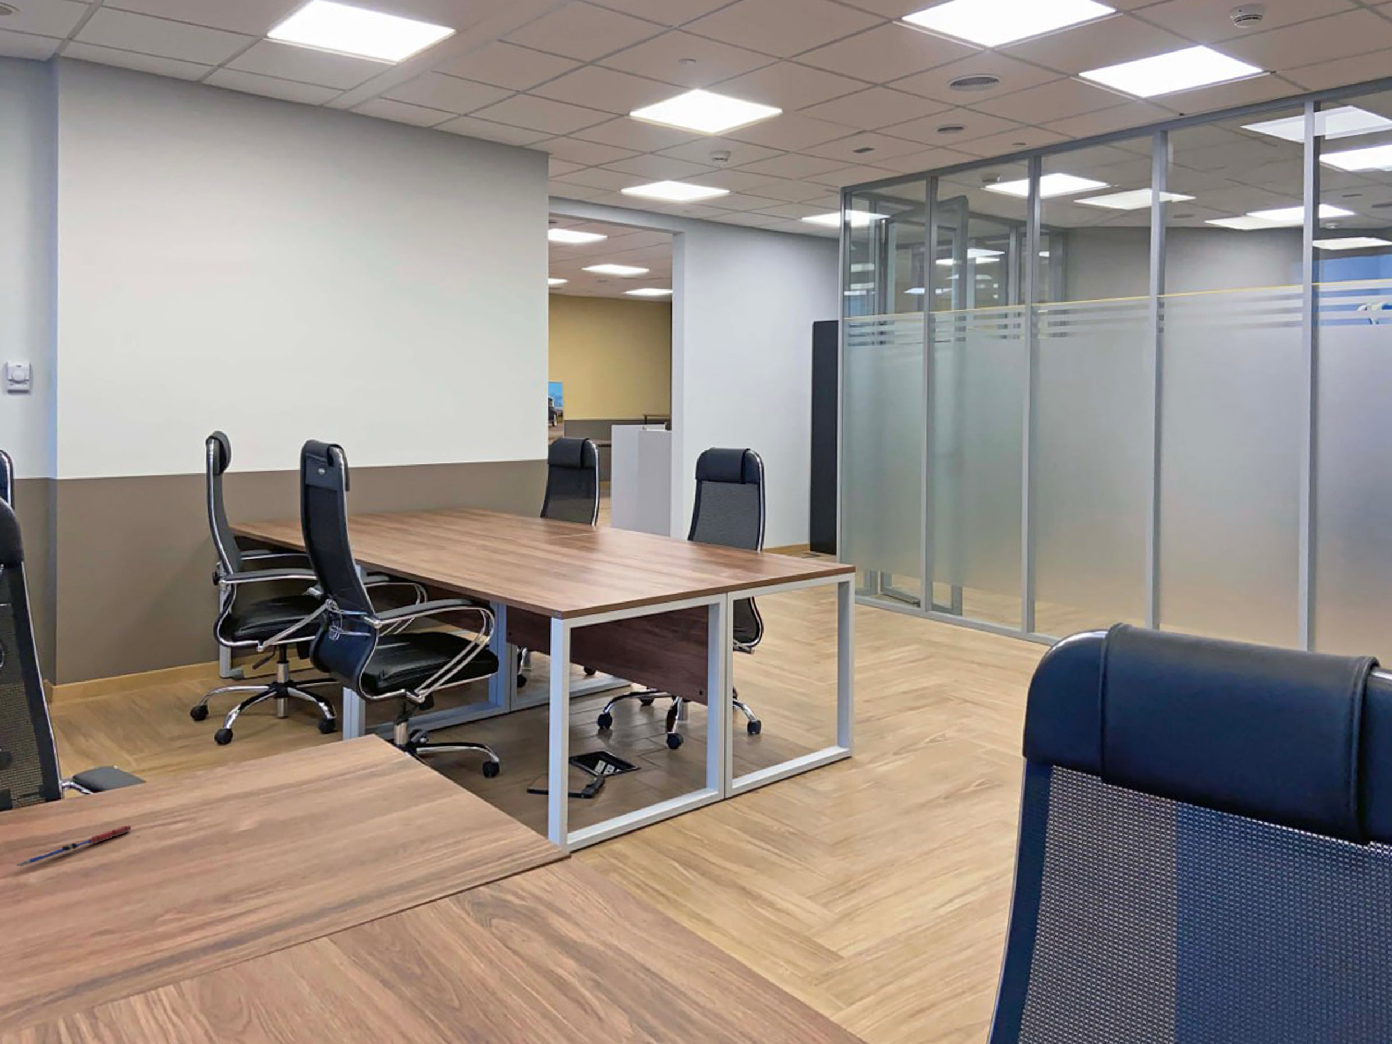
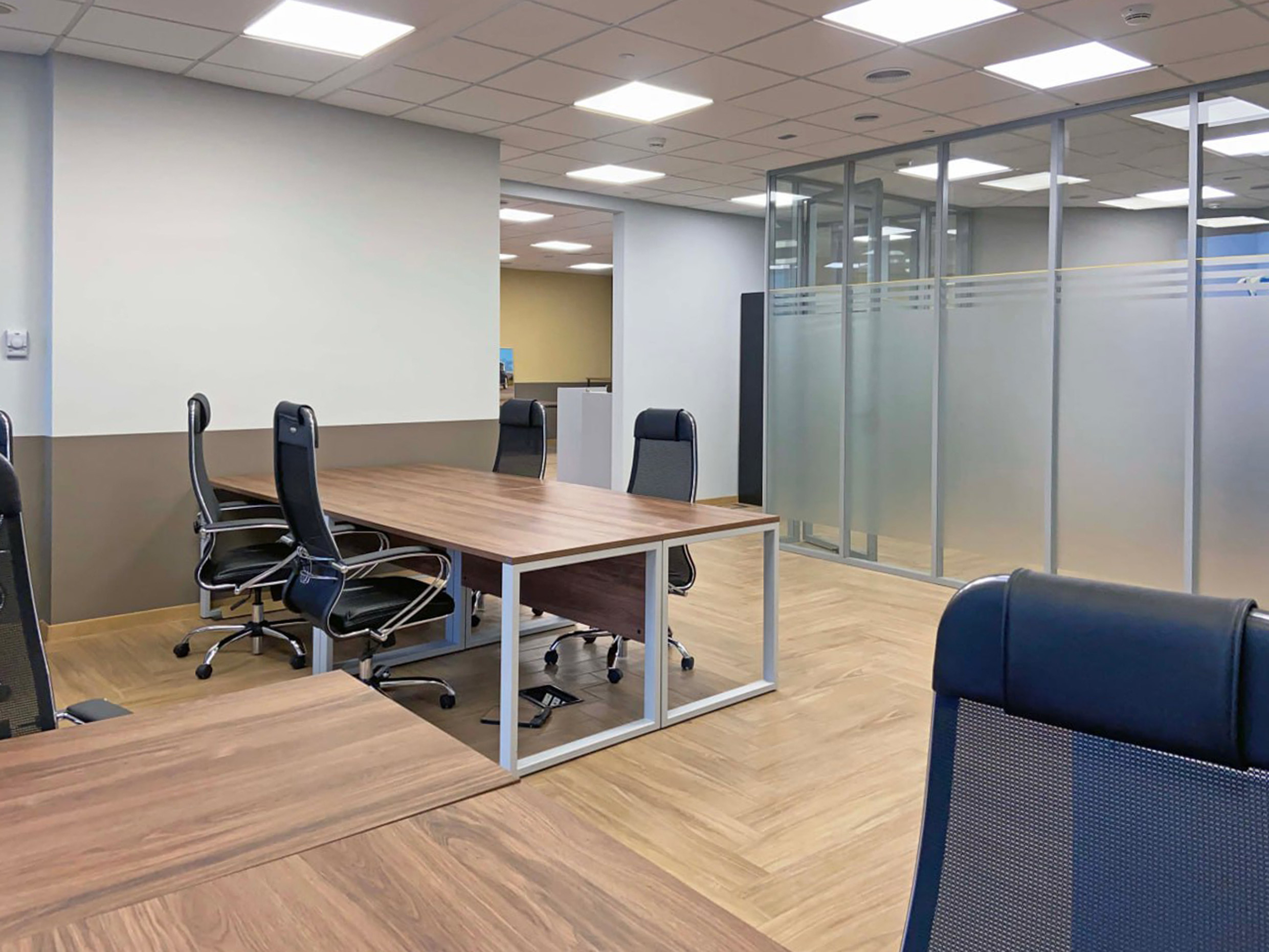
- pen (77, 844)
